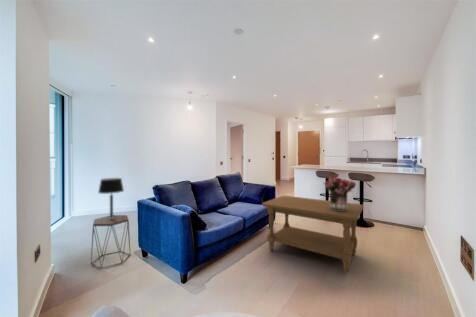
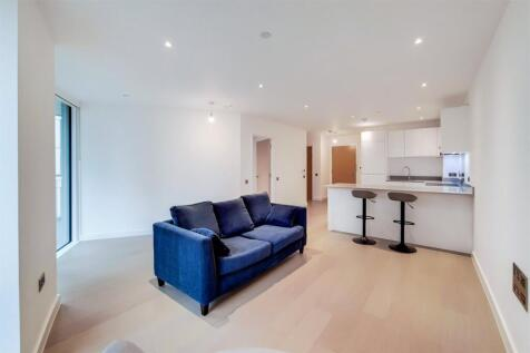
- side table (108, 239)
- coffee table (311, 231)
- bouquet (339, 192)
- table lamp (111, 198)
